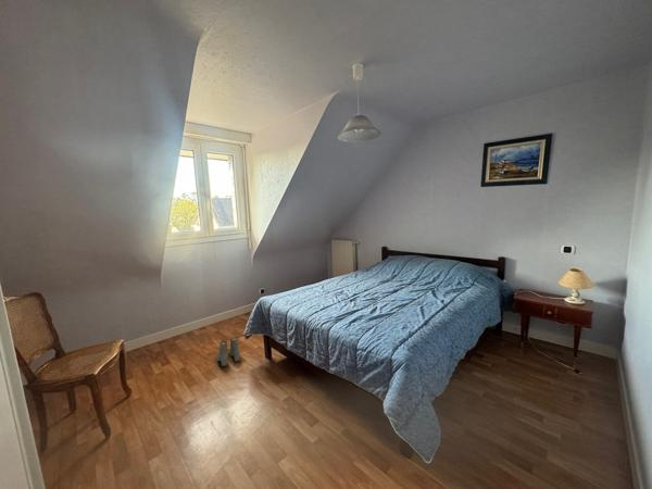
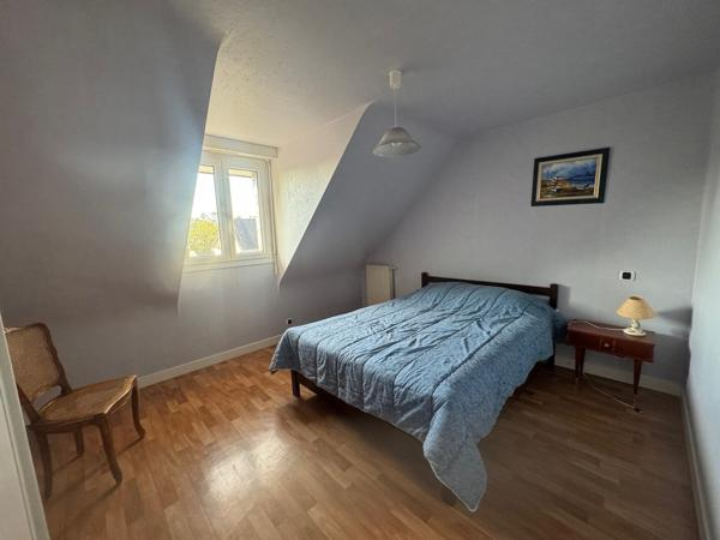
- boots (227, 348)
